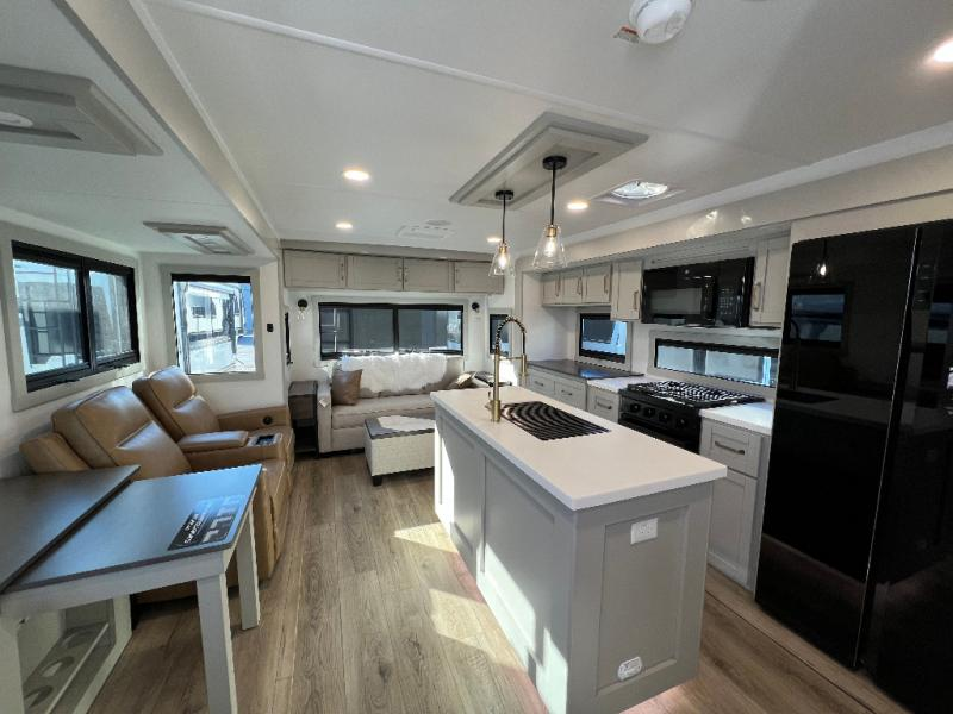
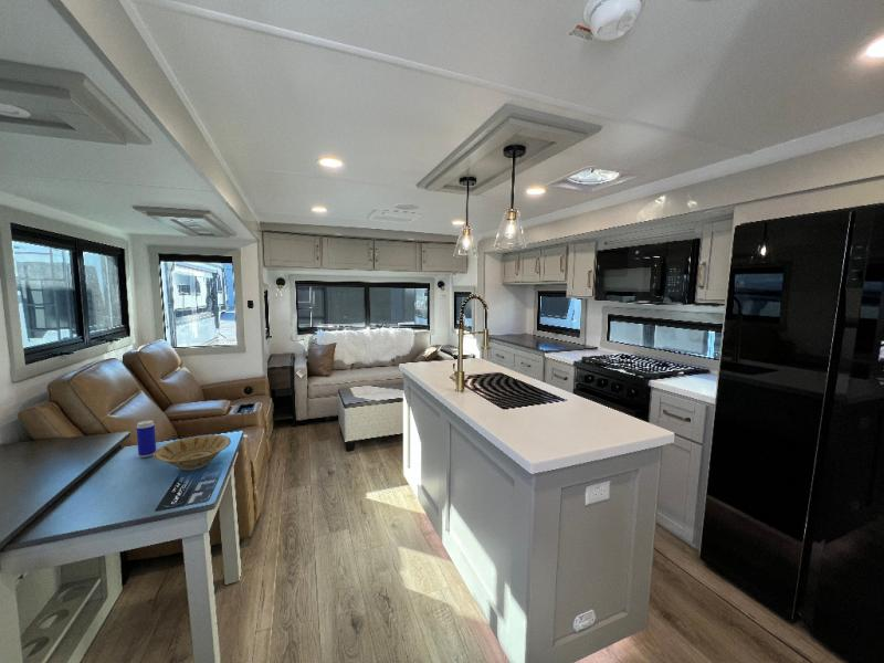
+ beverage can (146, 438)
+ bowl (194, 455)
